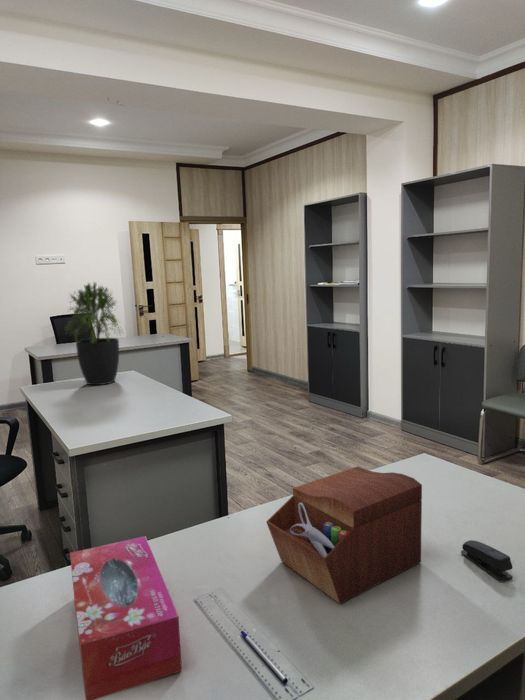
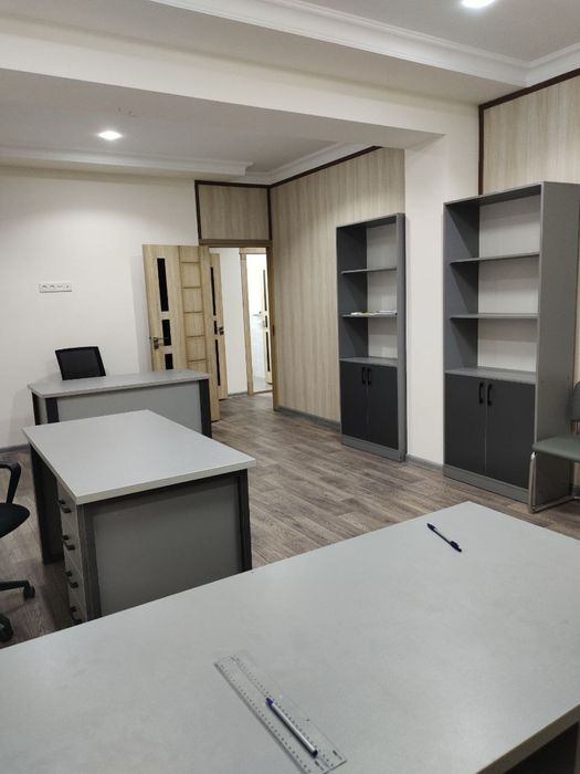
- tissue box (120, 606)
- potted plant (93, 332)
- stapler (485, 555)
- sewing box (342, 523)
